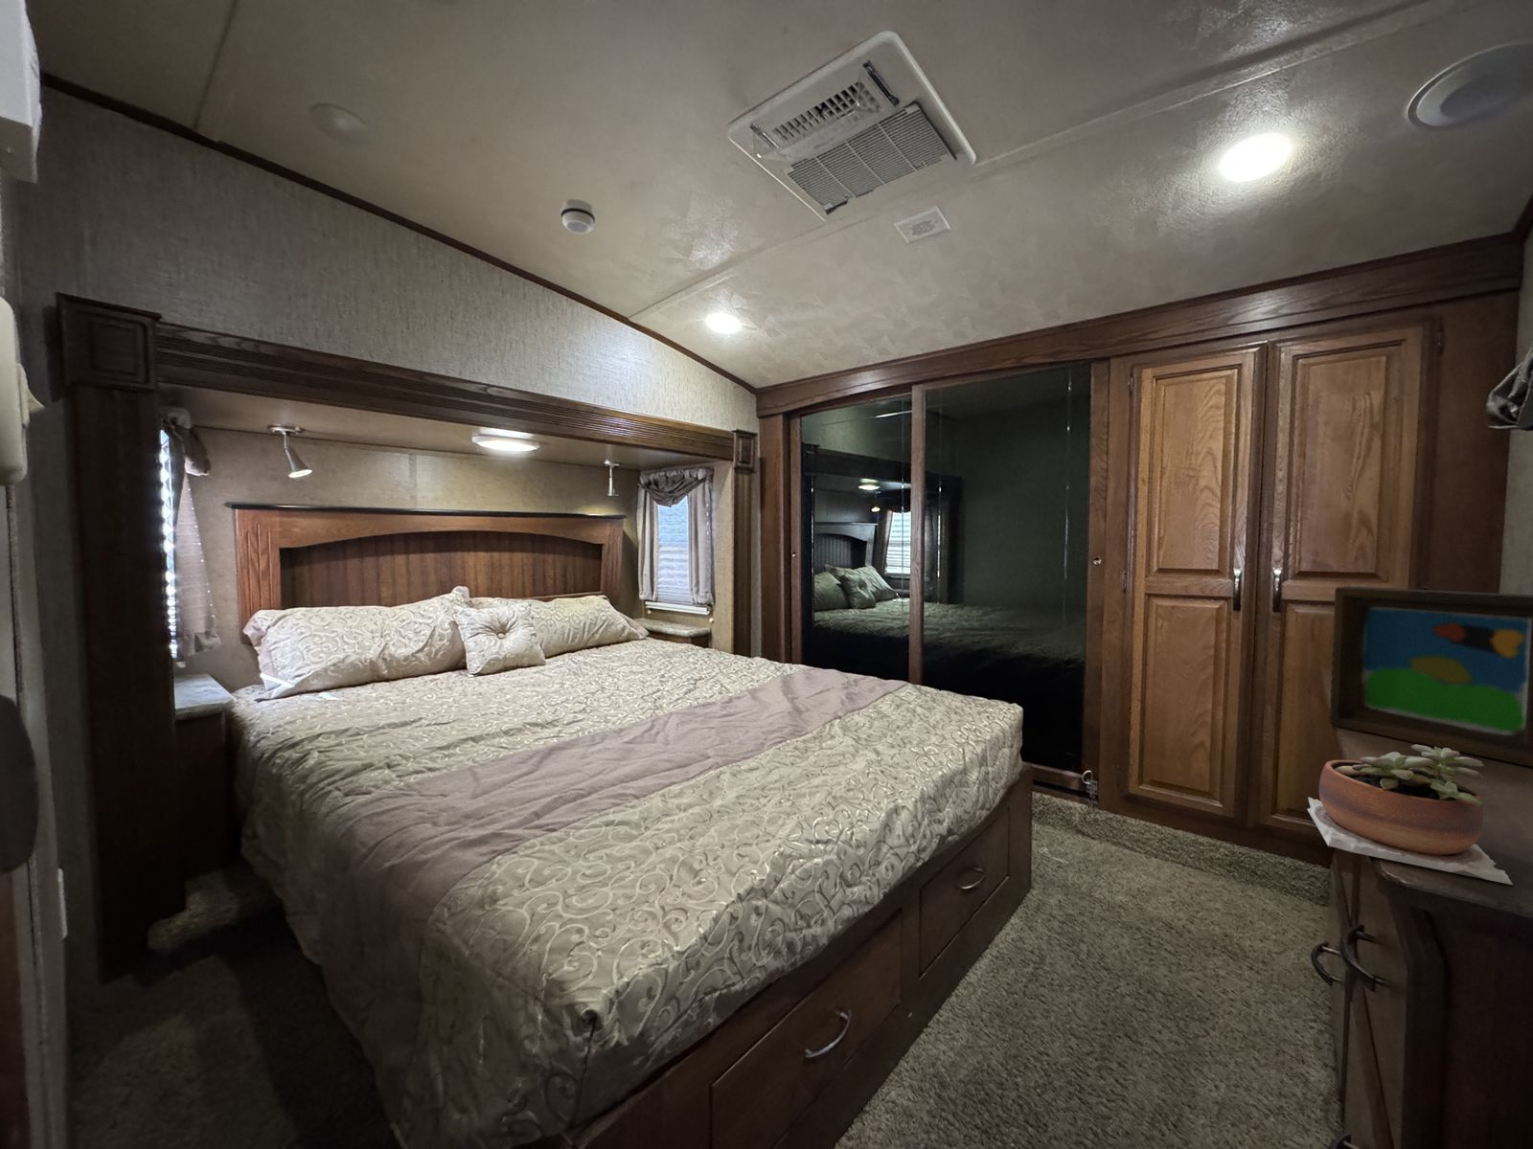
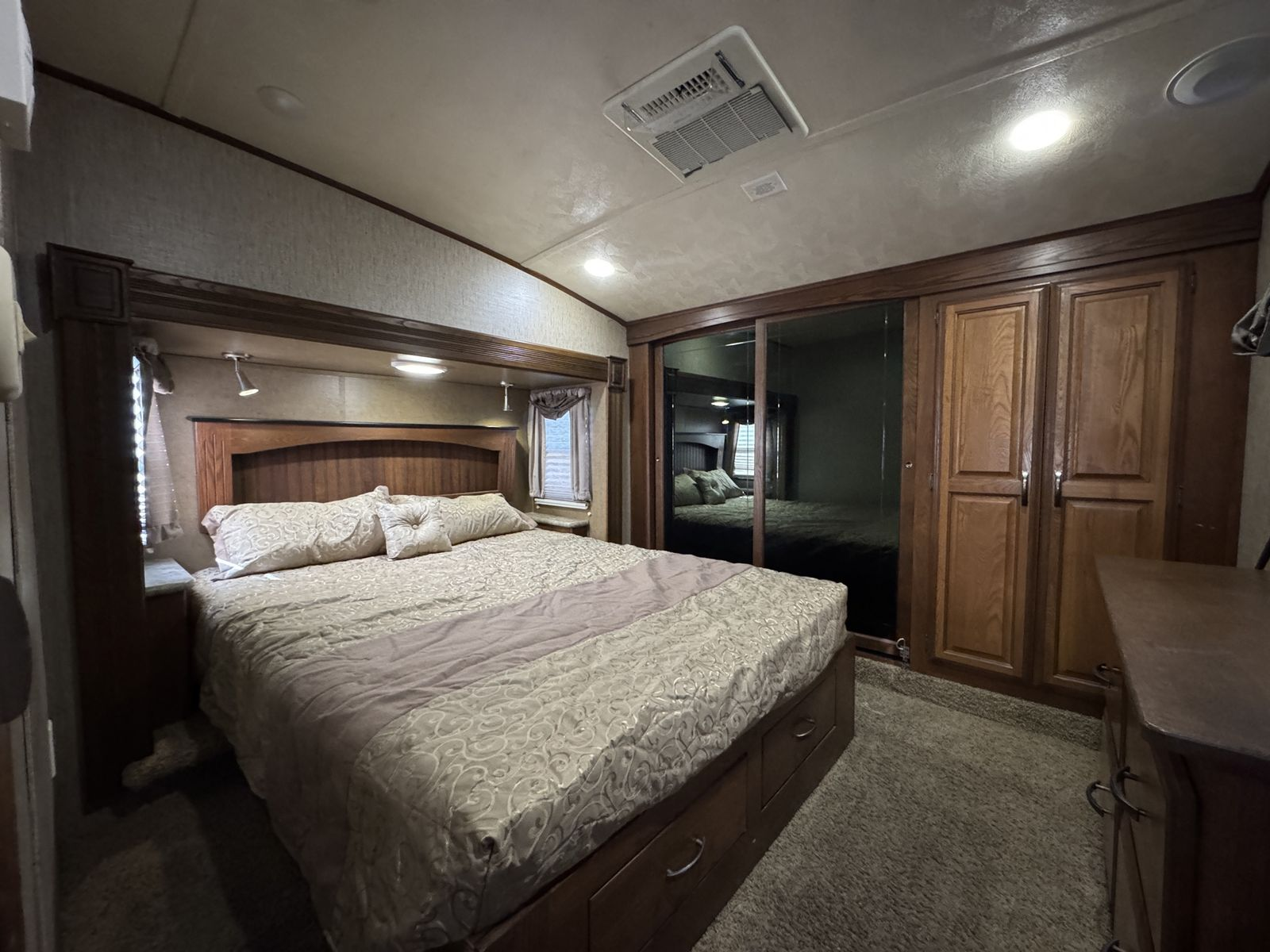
- picture frame (1438, 667)
- smoke detector (578, 217)
- succulent plant (1397, 789)
